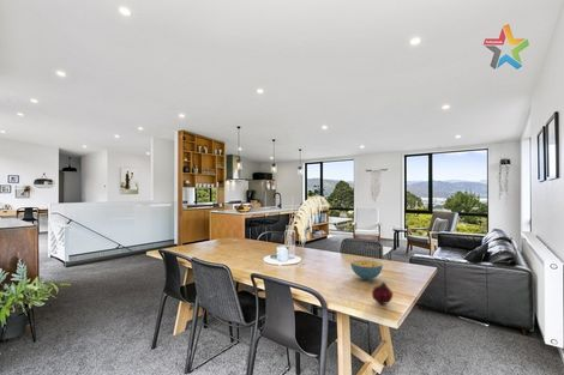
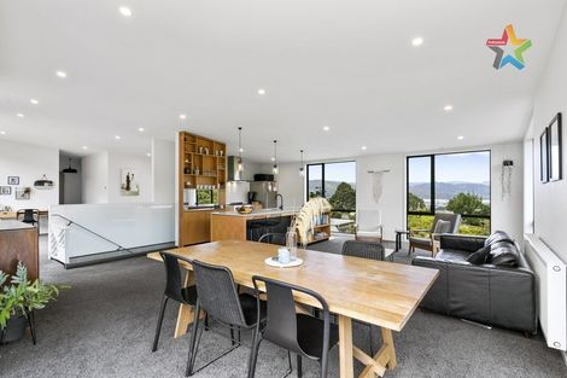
- cereal bowl (366, 270)
- fruit (382, 292)
